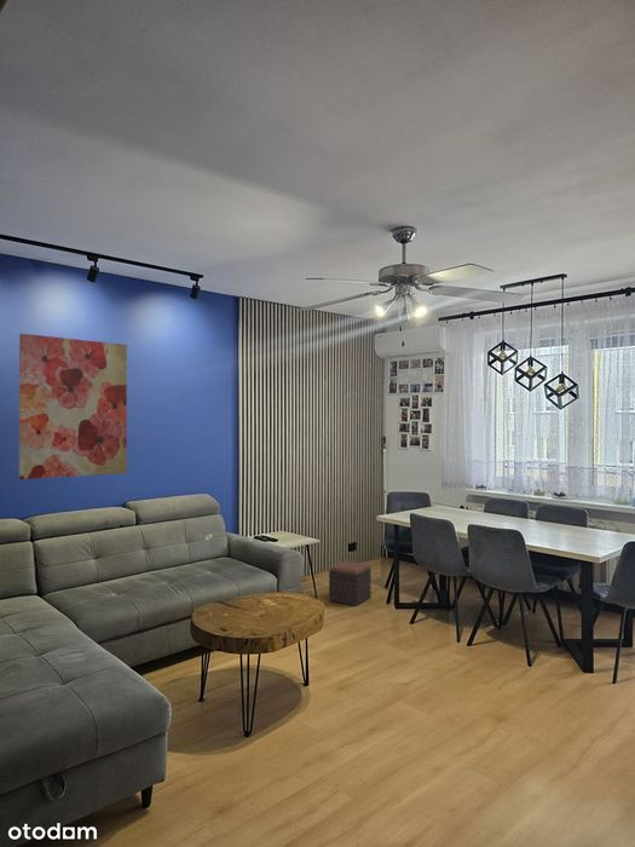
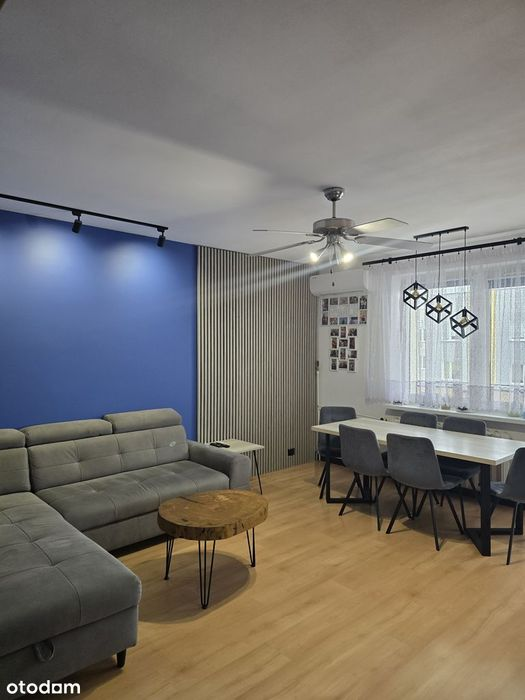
- wall art (76, 408)
- footstool (350, 581)
